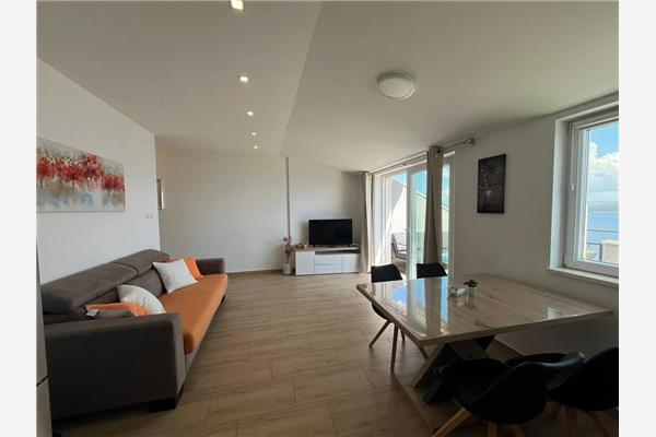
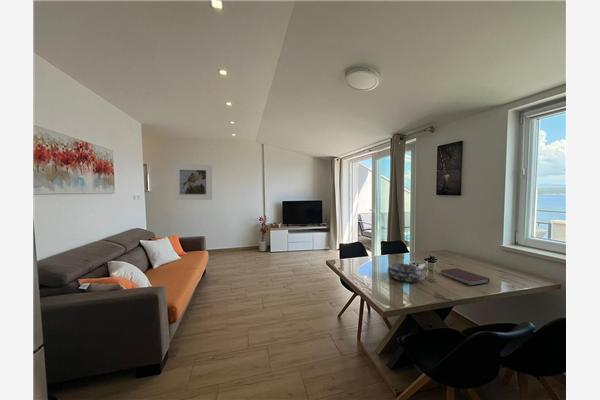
+ notebook (463, 276)
+ decorative bowl (404, 272)
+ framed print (193, 182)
